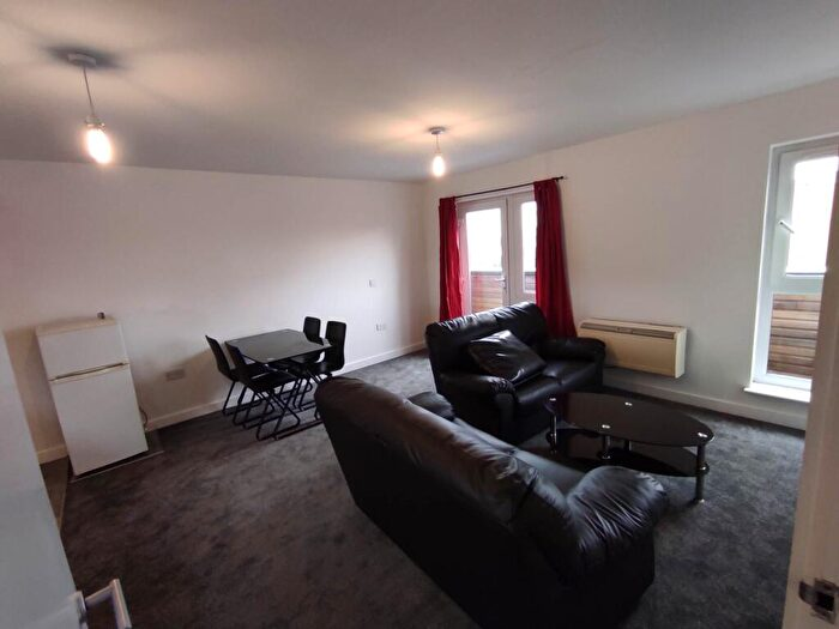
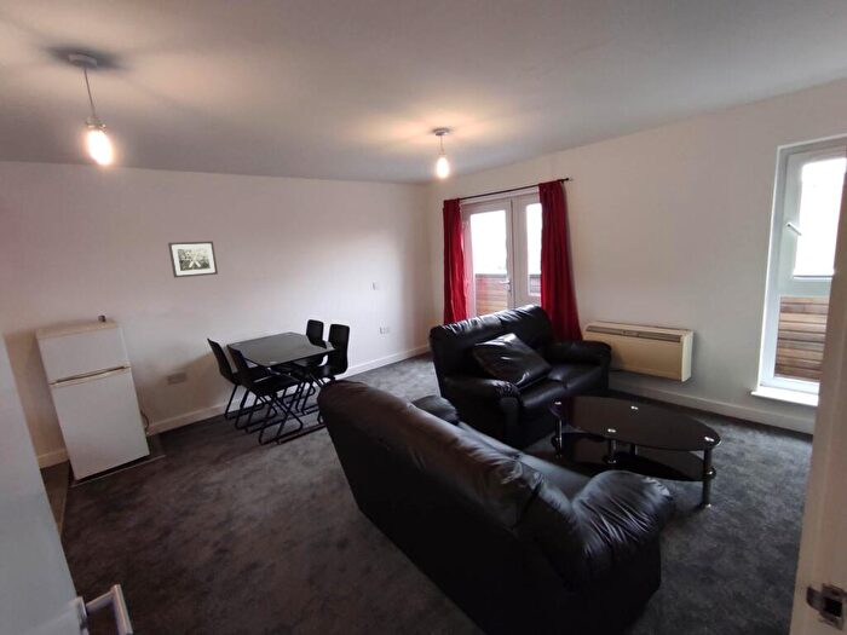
+ wall art (194, 259)
